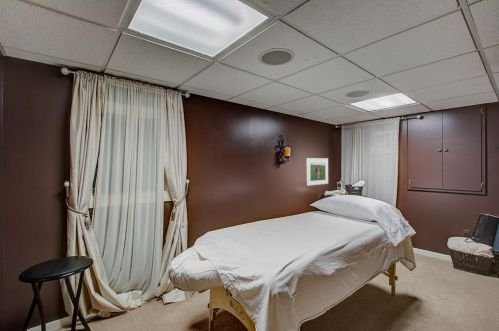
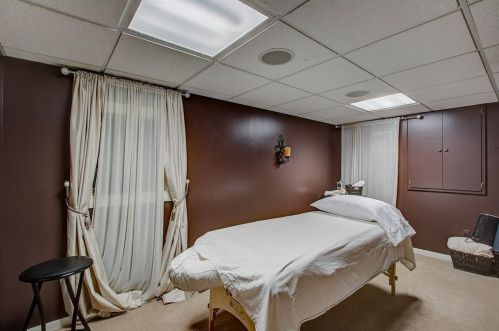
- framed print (317, 171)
